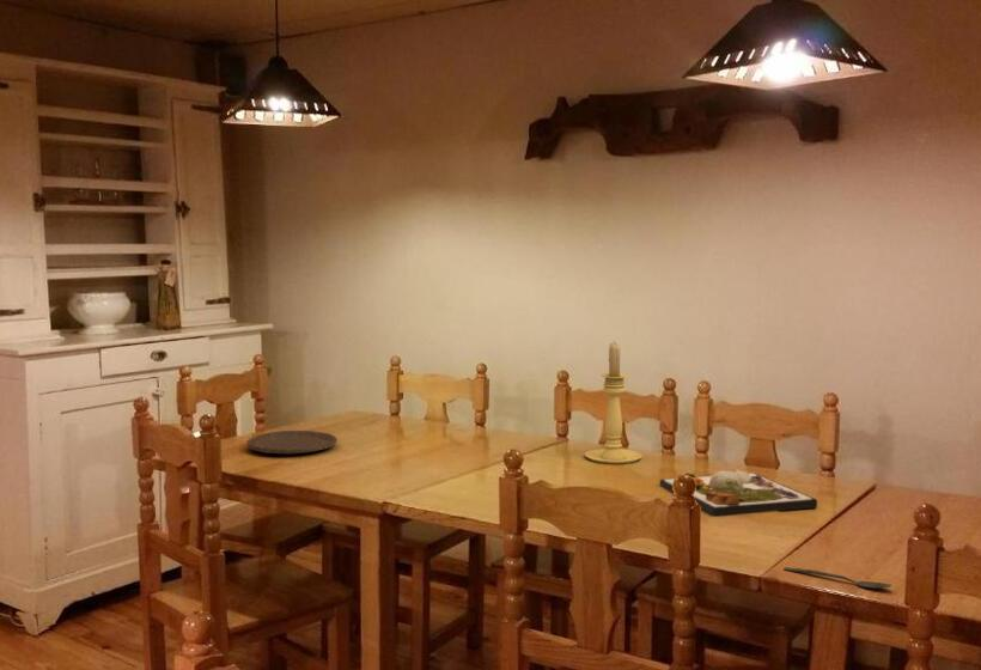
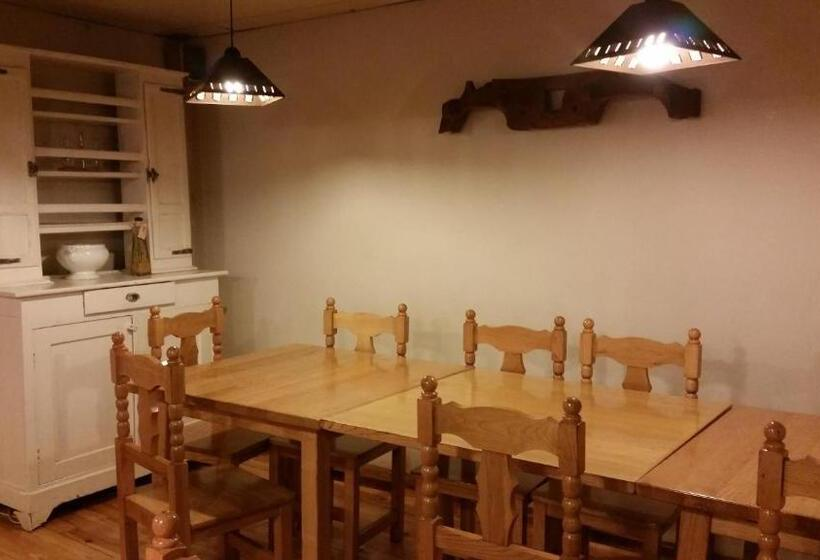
- spoon (835, 577)
- candle holder (614, 400)
- plate (292, 443)
- dinner plate (735, 487)
